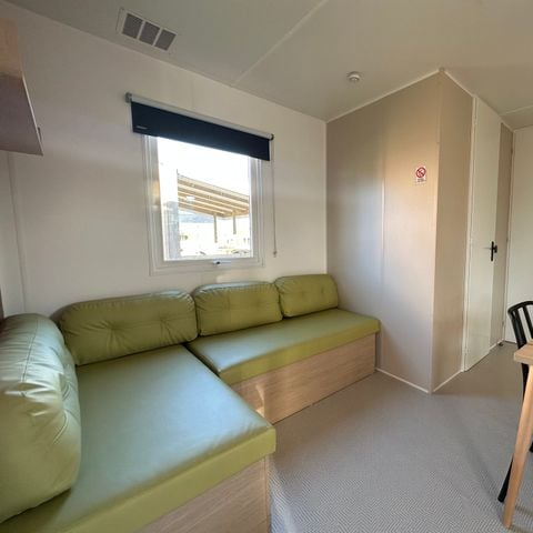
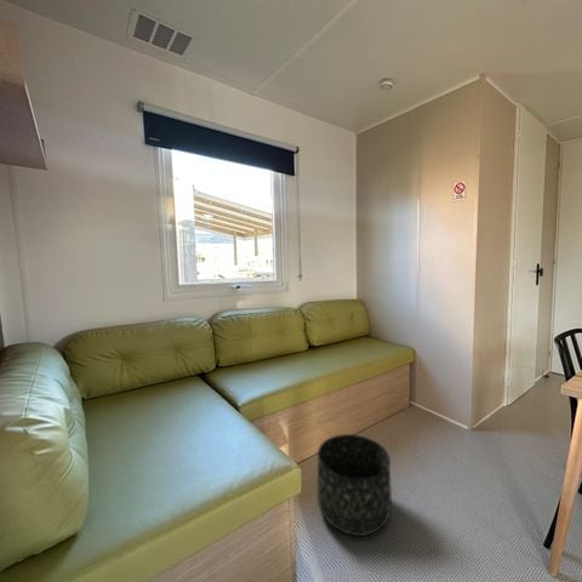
+ basket (353, 481)
